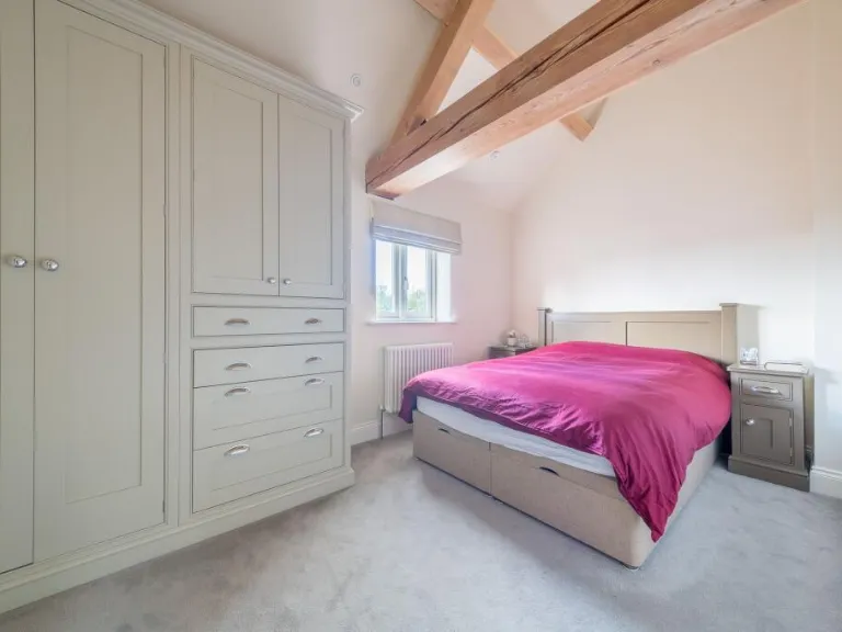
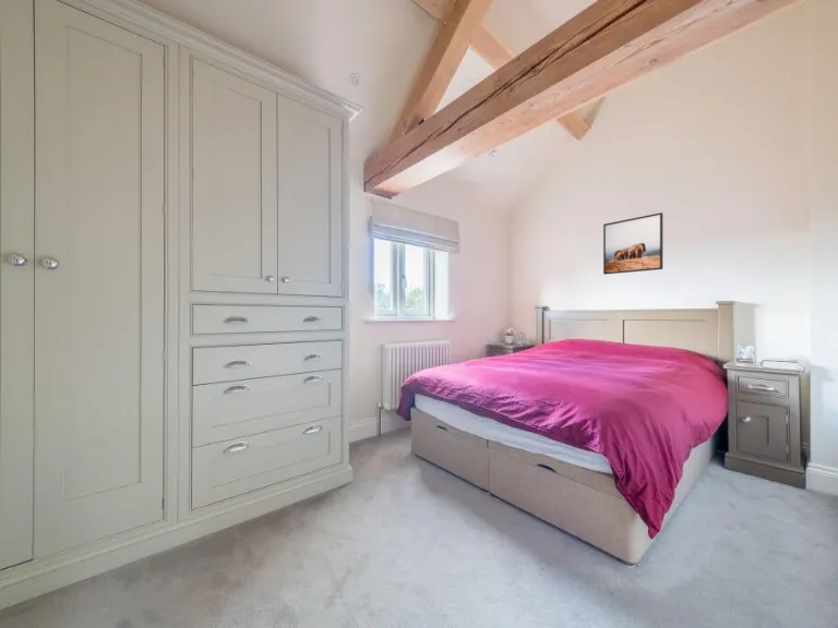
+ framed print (631, 245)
